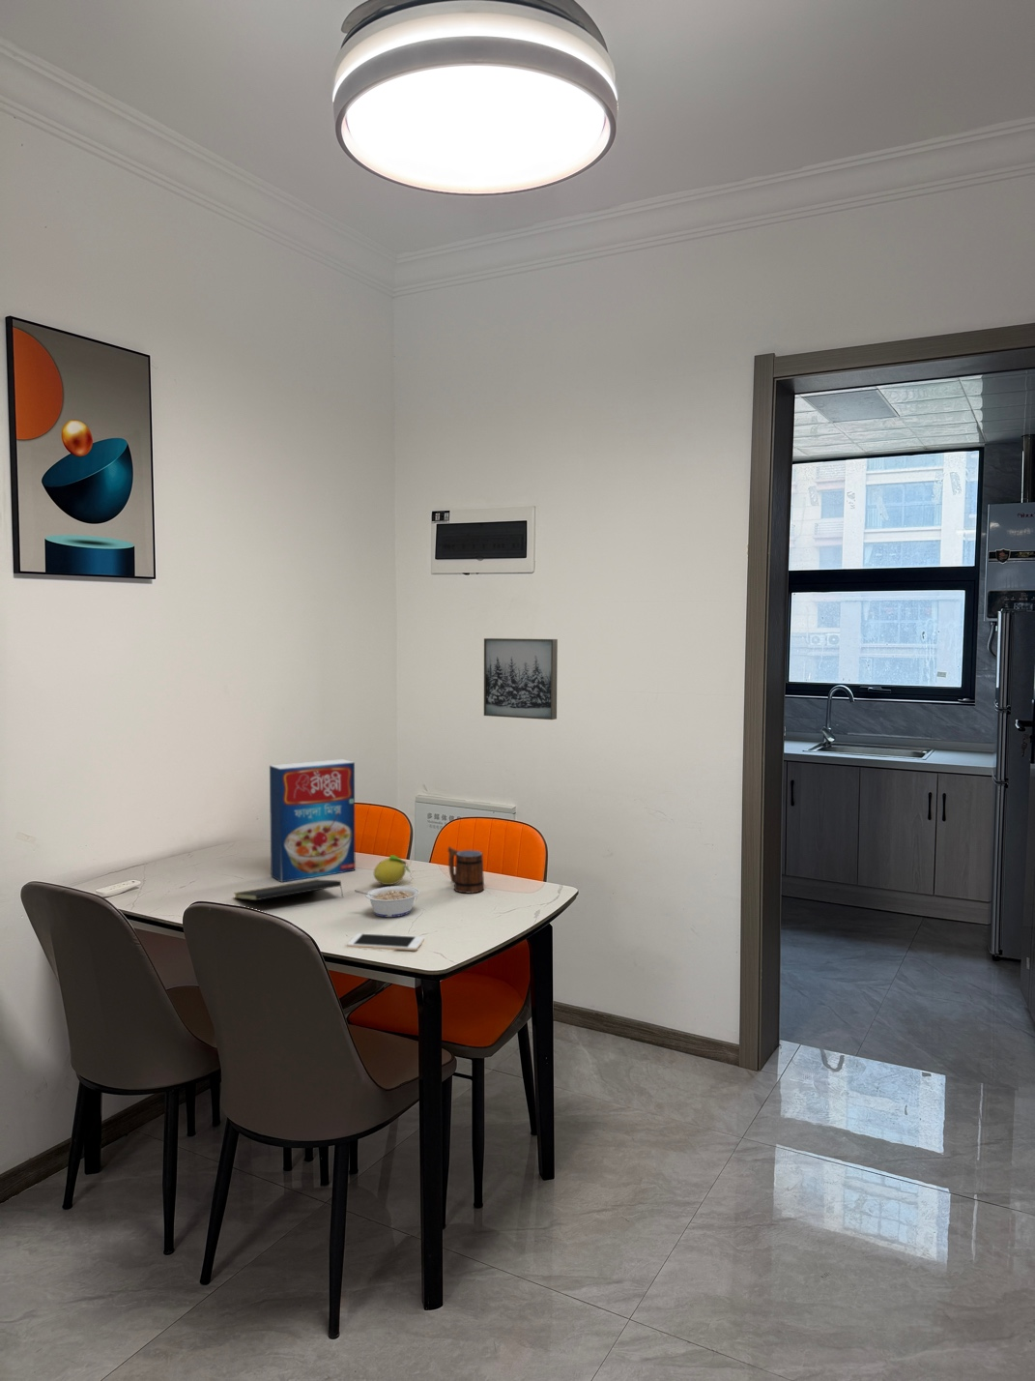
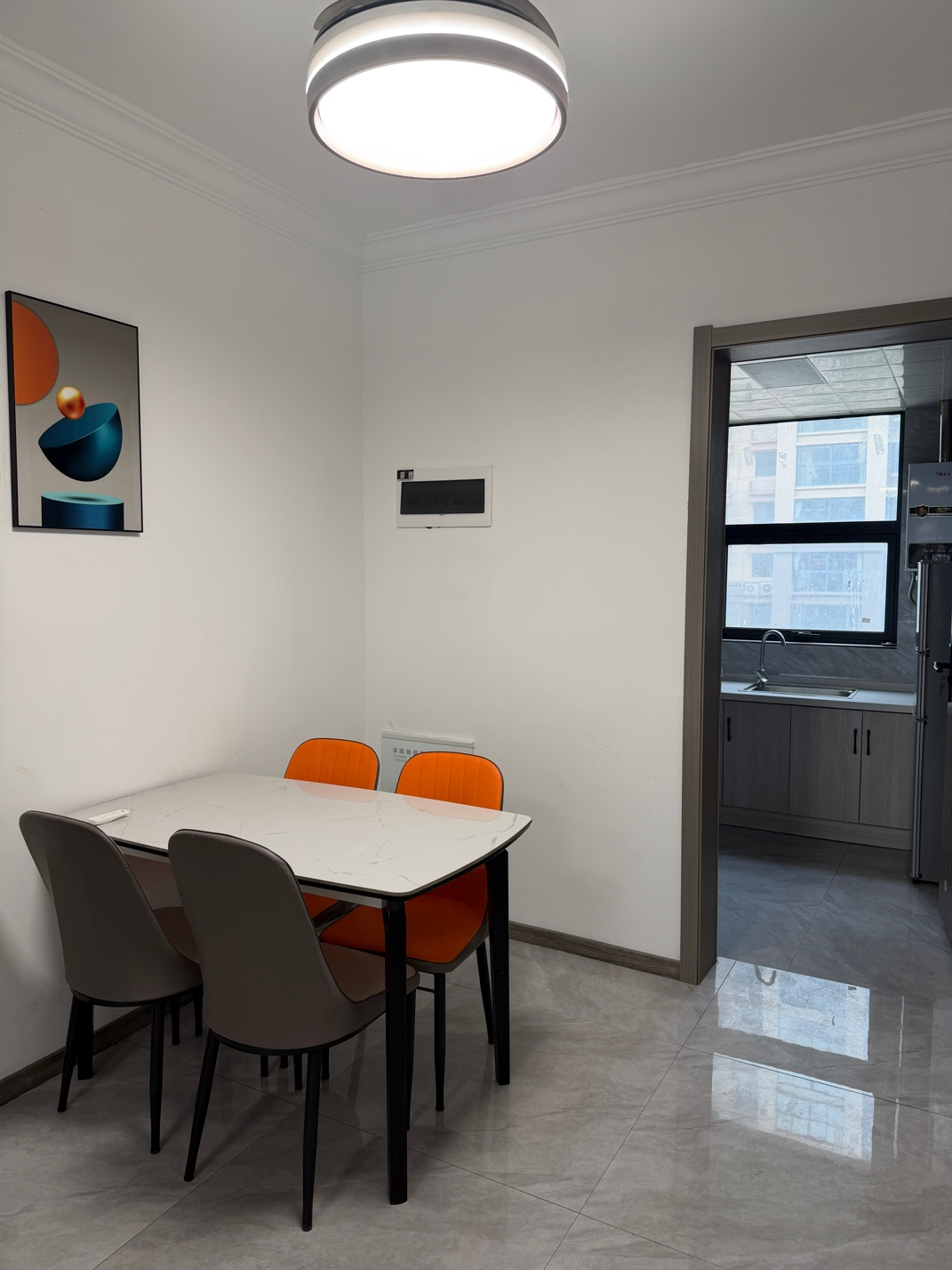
- fruit (392, 870)
- mug (464, 869)
- legume (390, 900)
- notepad (287, 888)
- cereal box (312, 818)
- wall art (519, 677)
- cell phone (386, 941)
